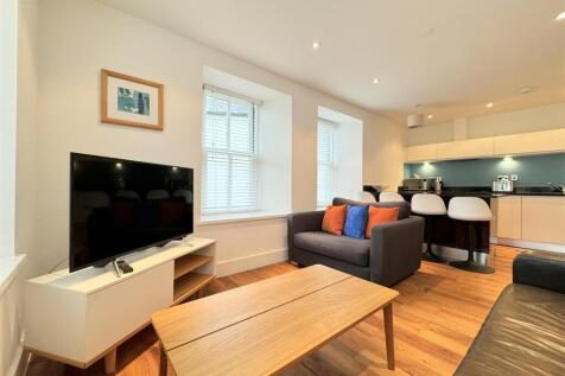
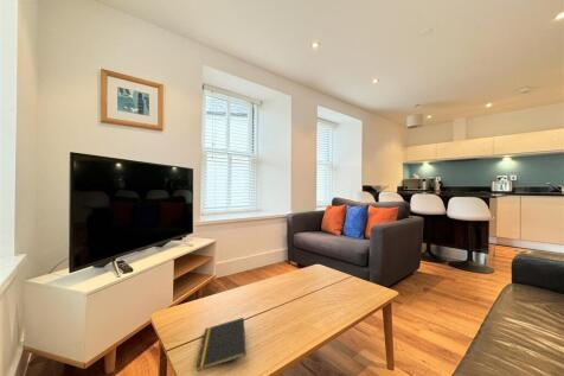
+ notepad (223, 340)
